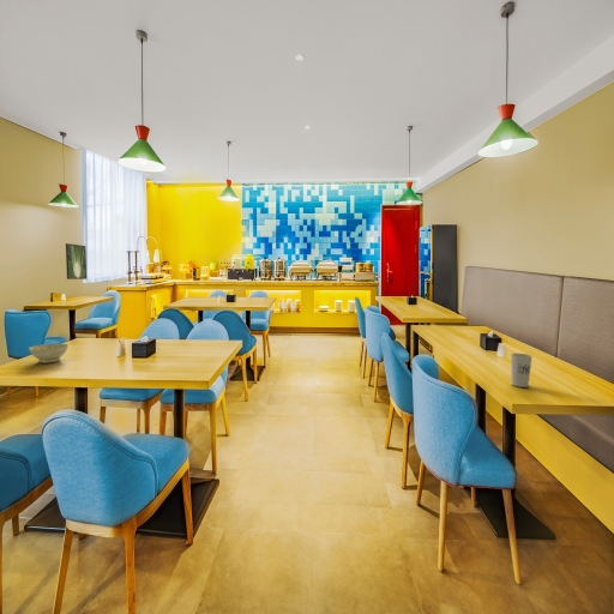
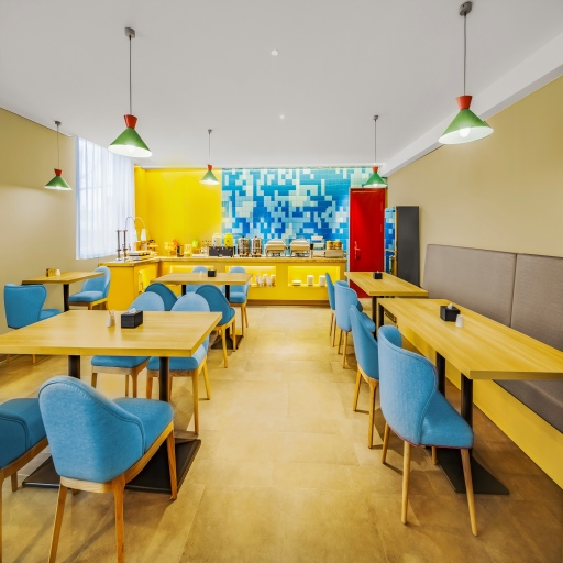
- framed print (76, 261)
- cup (520, 369)
- bowl (49, 353)
